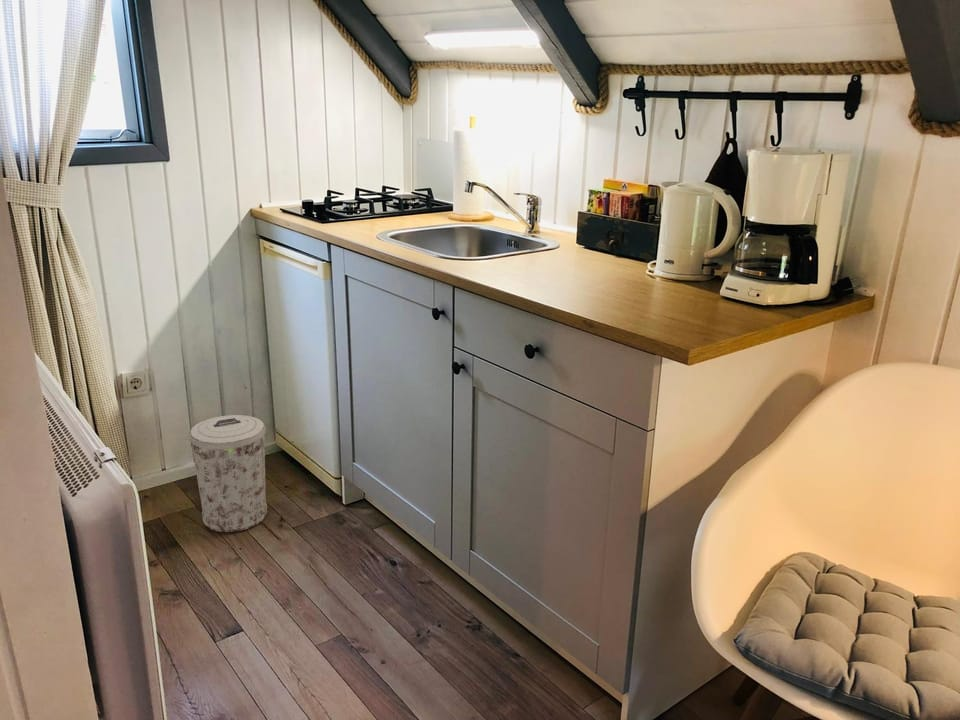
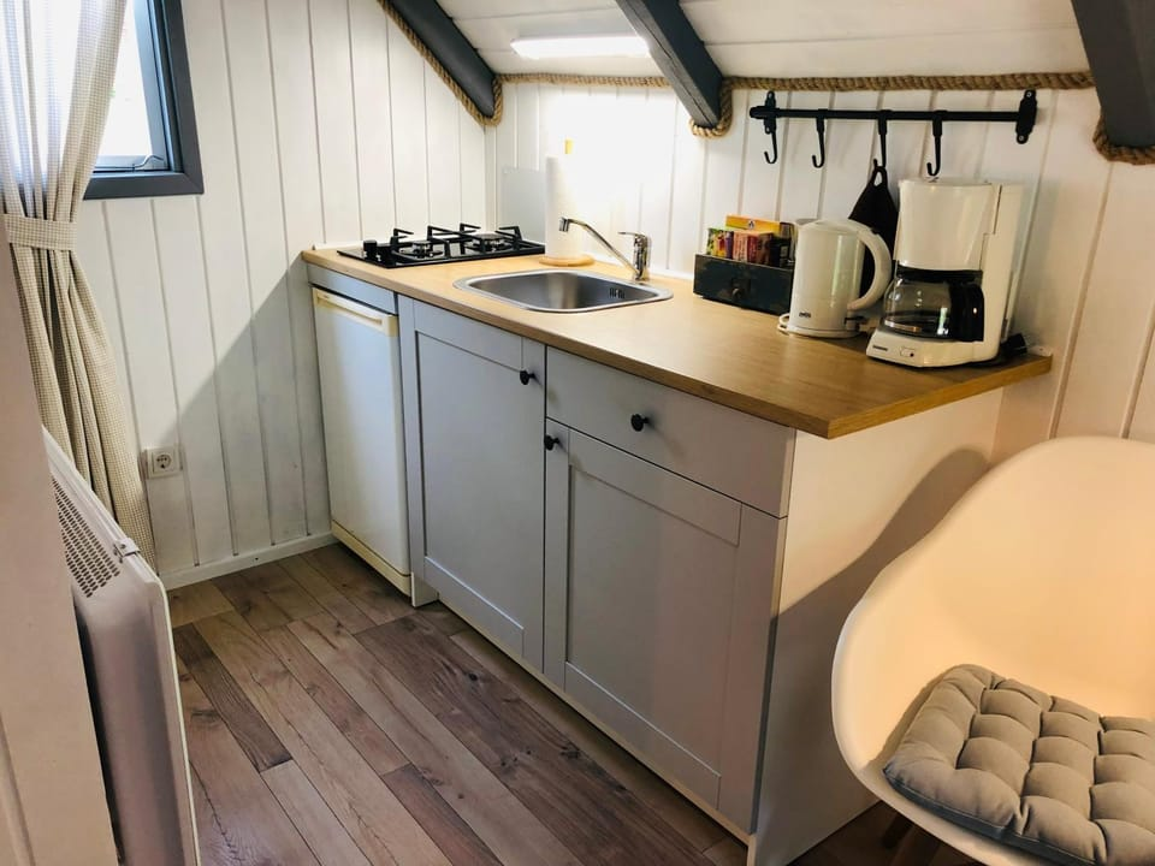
- trash can (231, 469)
